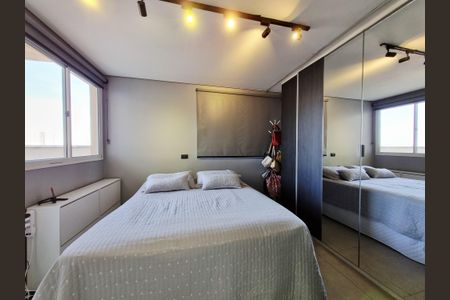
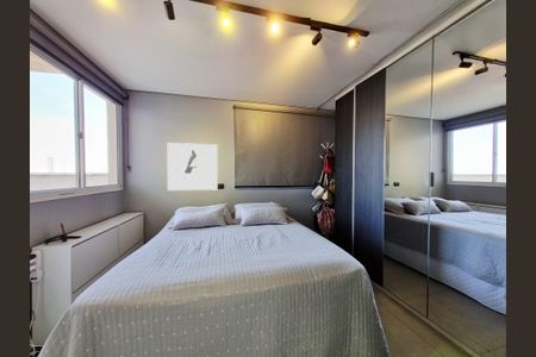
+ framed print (193, 167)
